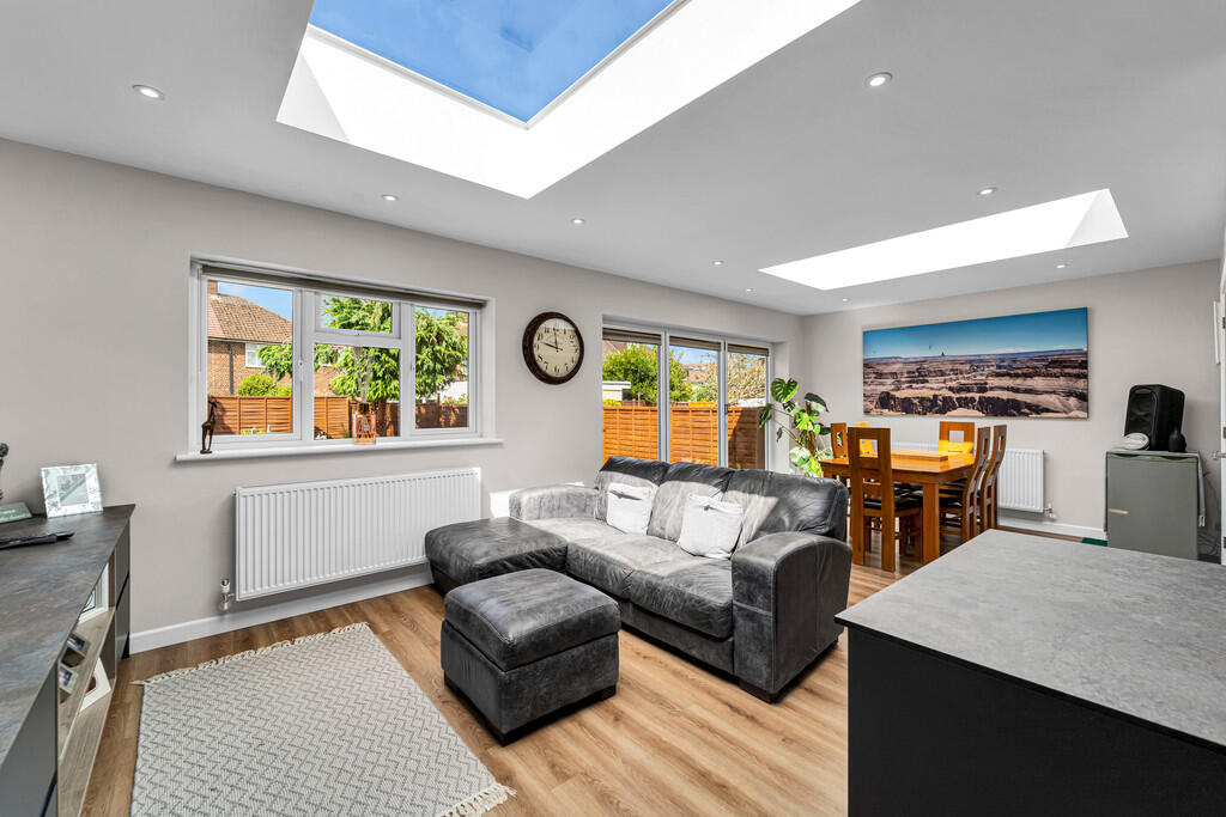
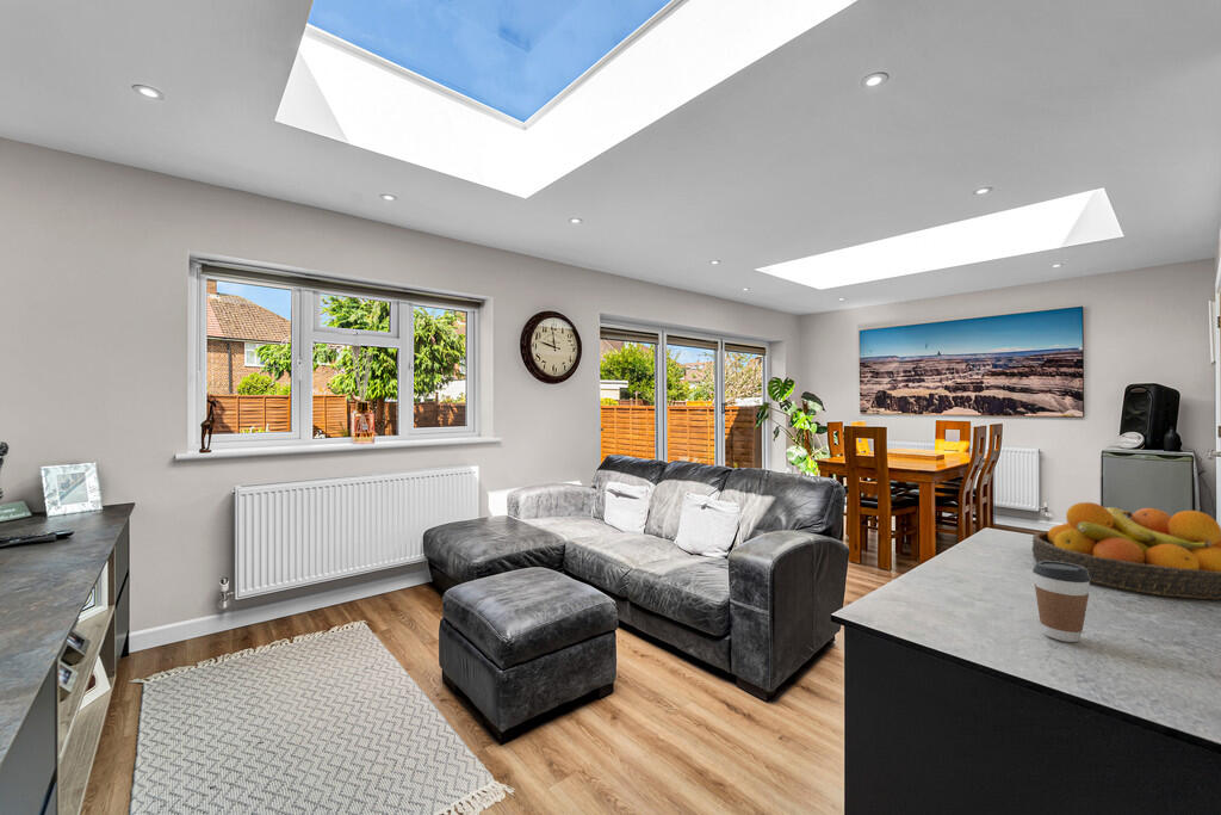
+ fruit bowl (1130, 538)
+ coffee cup (1060, 600)
